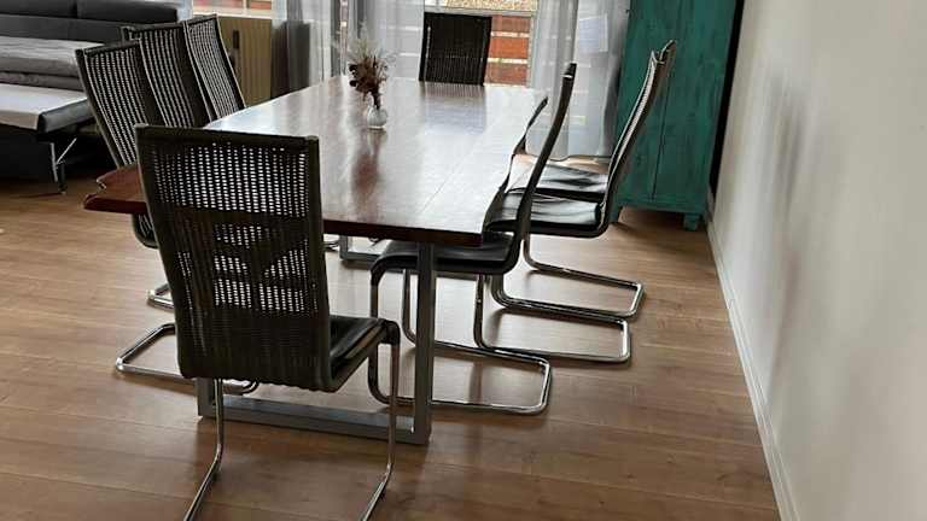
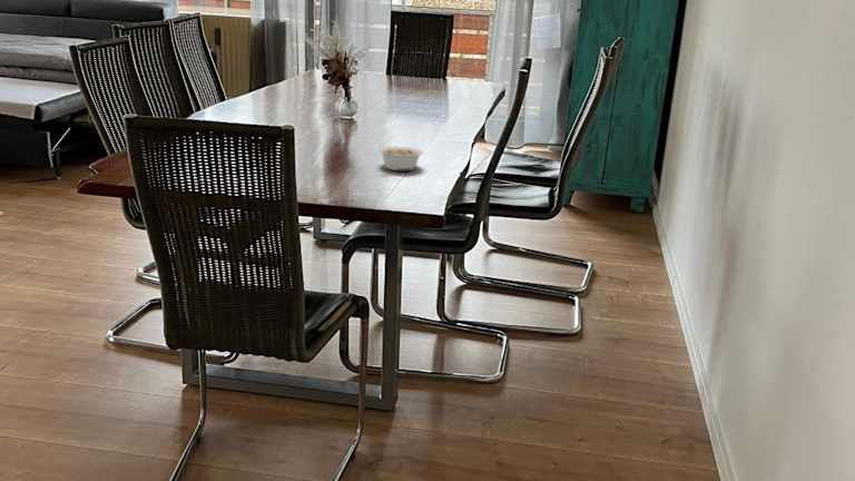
+ legume (401, 157)
